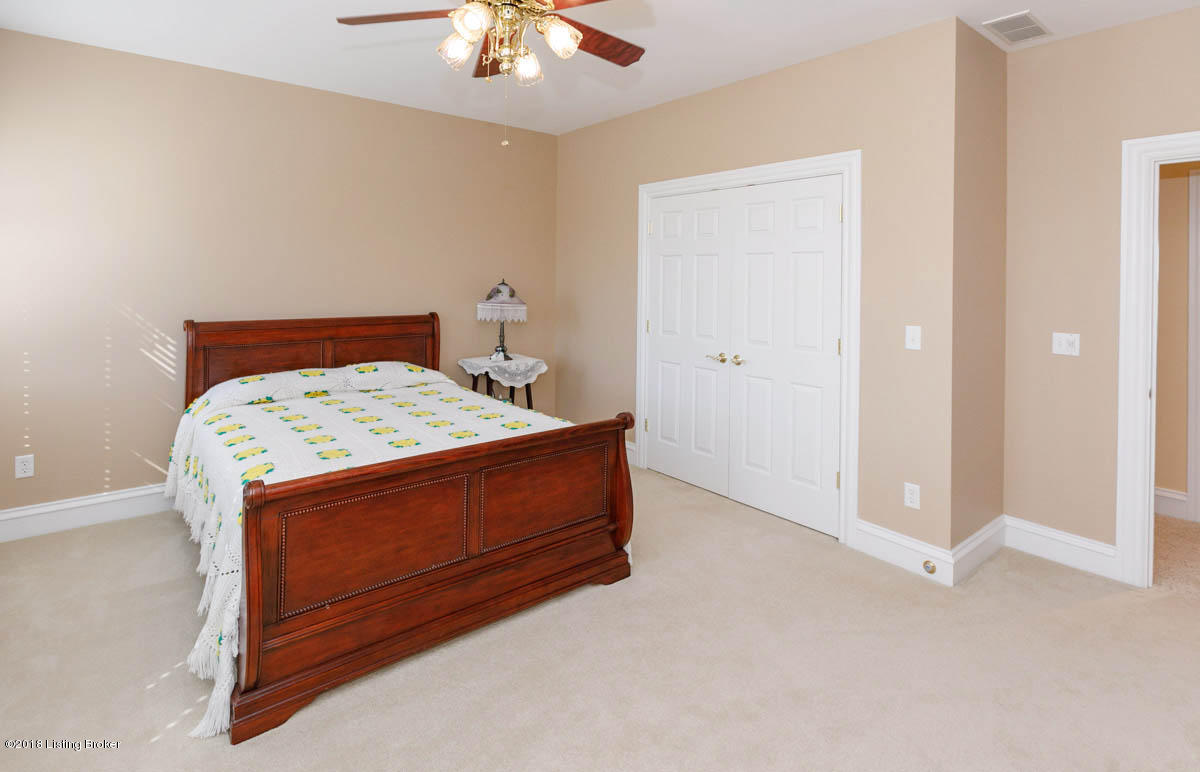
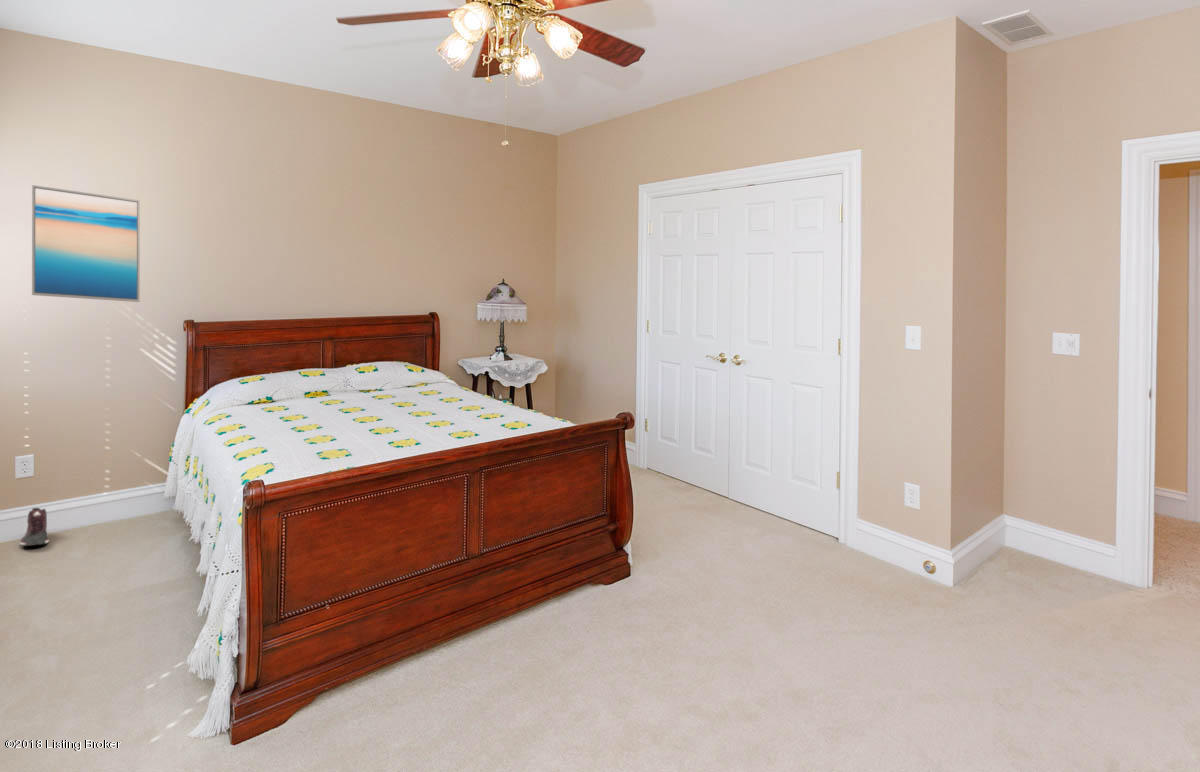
+ wall art (87, 246)
+ sneaker (34, 525)
